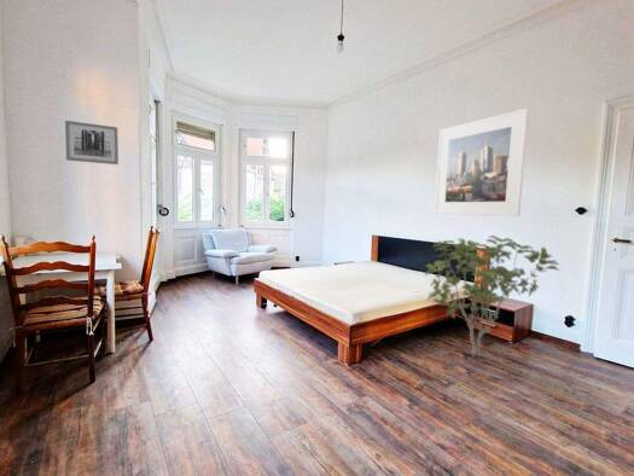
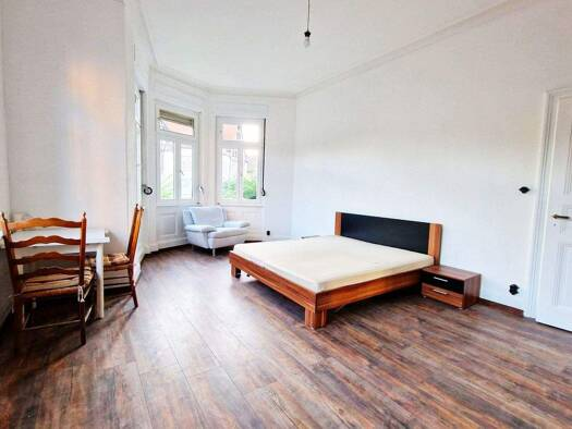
- shrub (482, 296)
- wall art (92, 143)
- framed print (475, 168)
